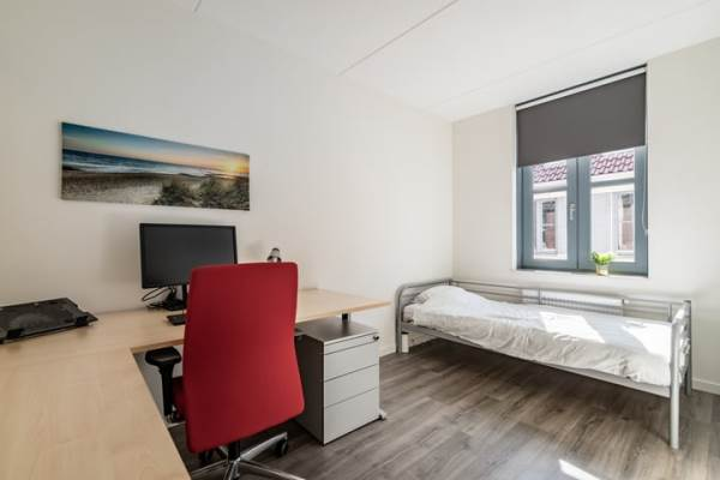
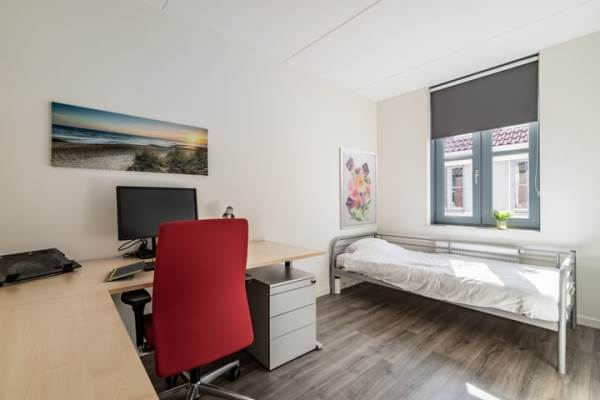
+ notepad (127, 270)
+ wall art (359, 189)
